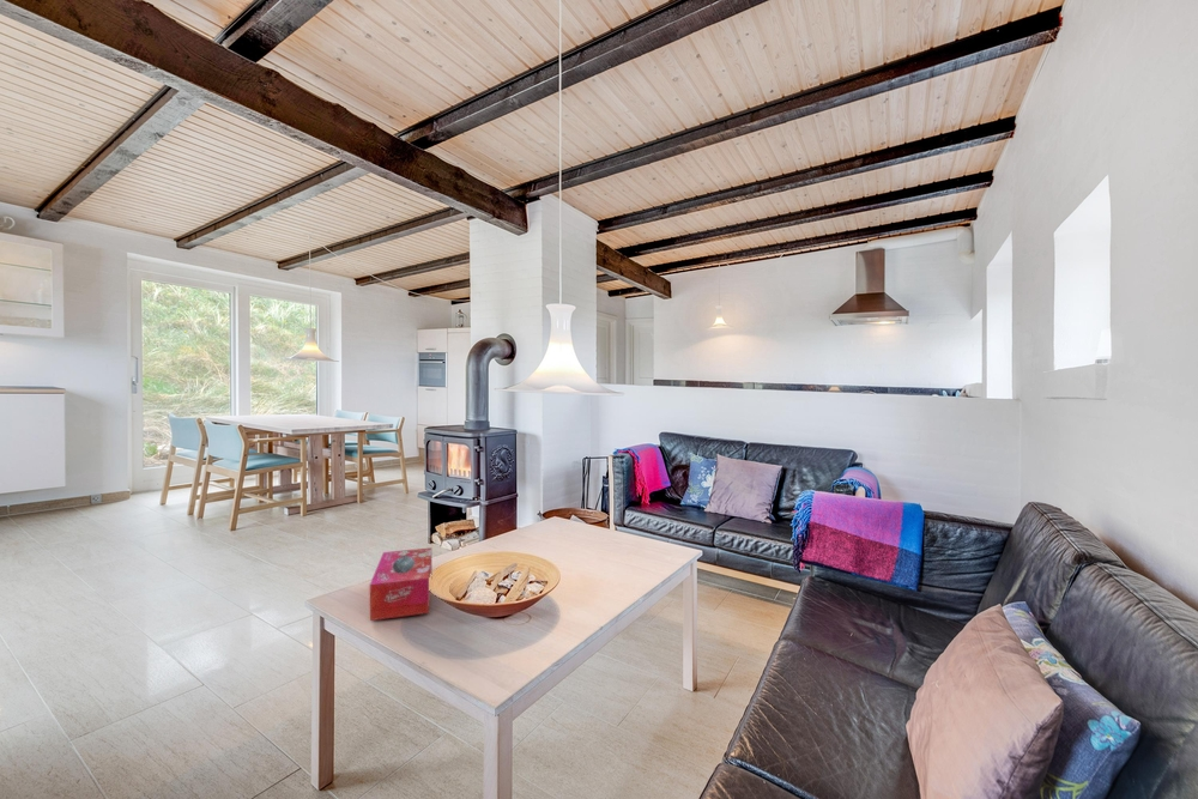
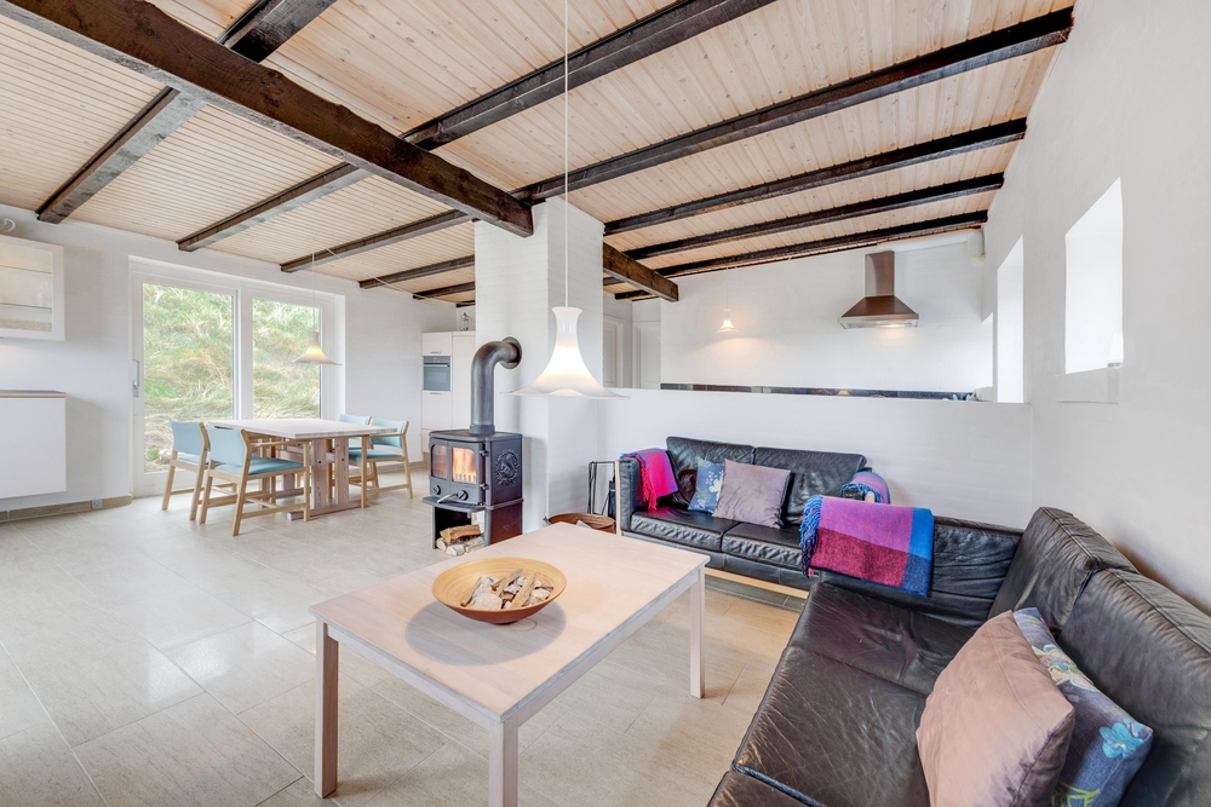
- tissue box (404, 580)
